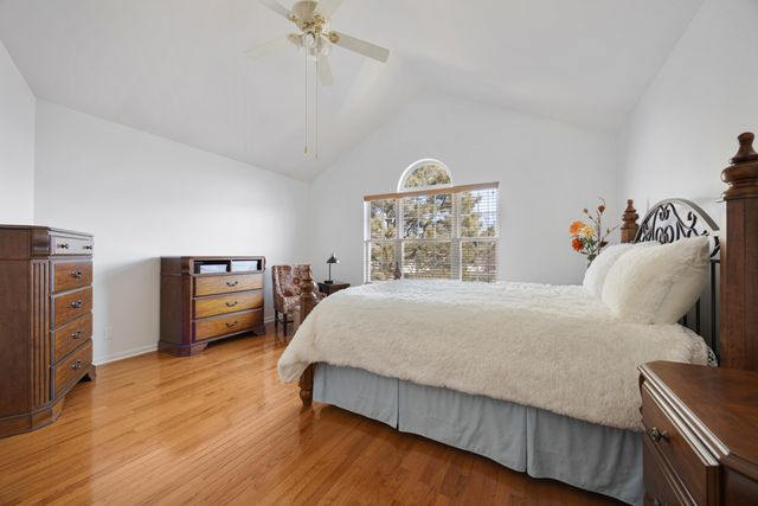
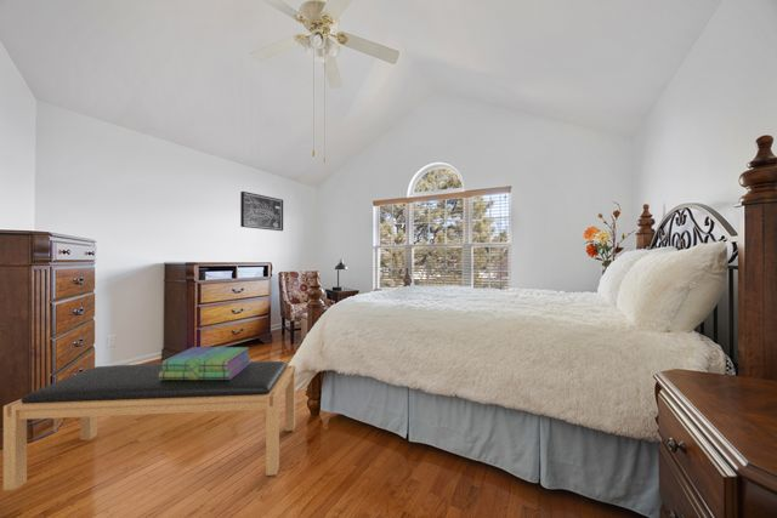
+ wall art (262, 212)
+ bench (172, 412)
+ stack of books (208, 362)
